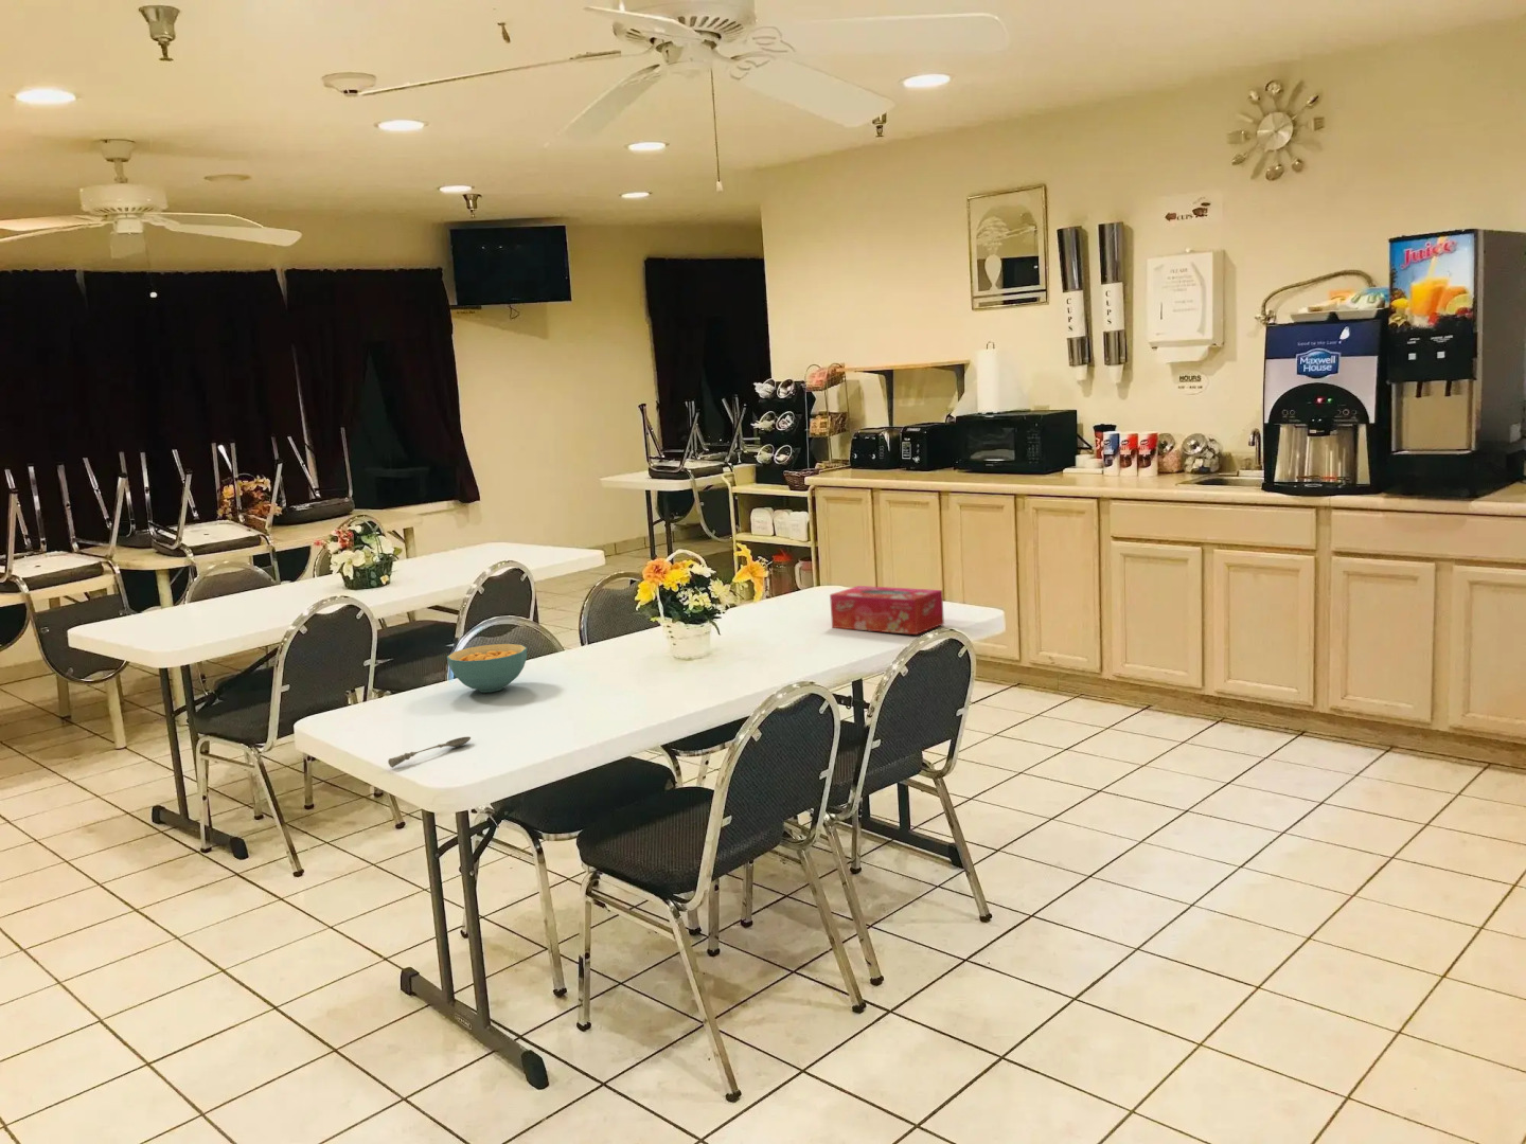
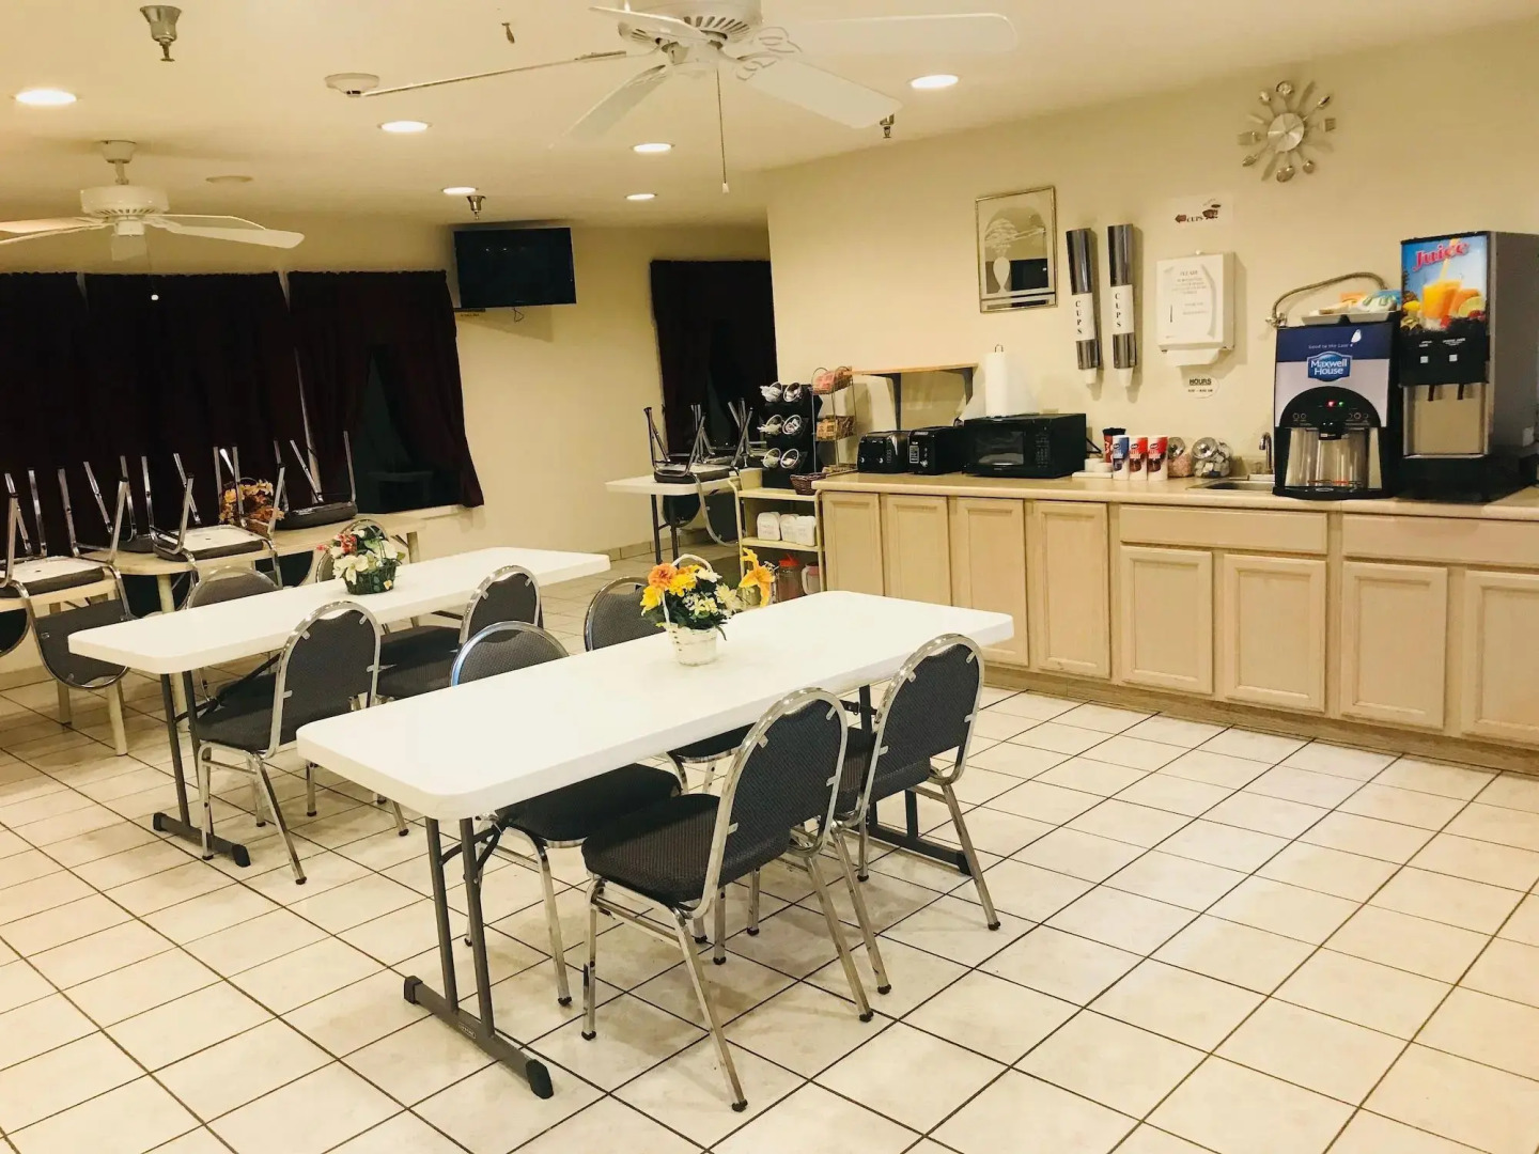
- tissue box (886, 609)
- soupspoon (430, 747)
- cereal bowl (489, 671)
